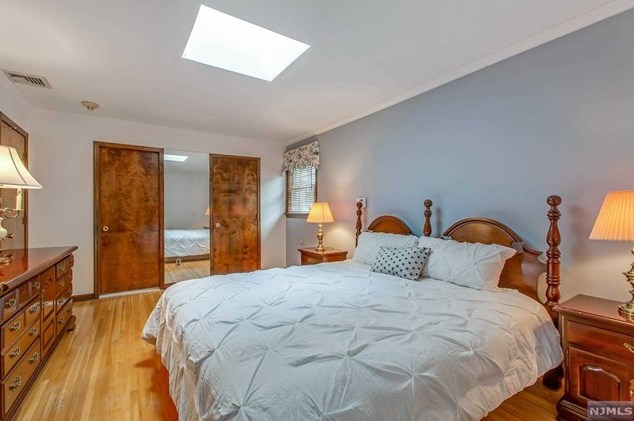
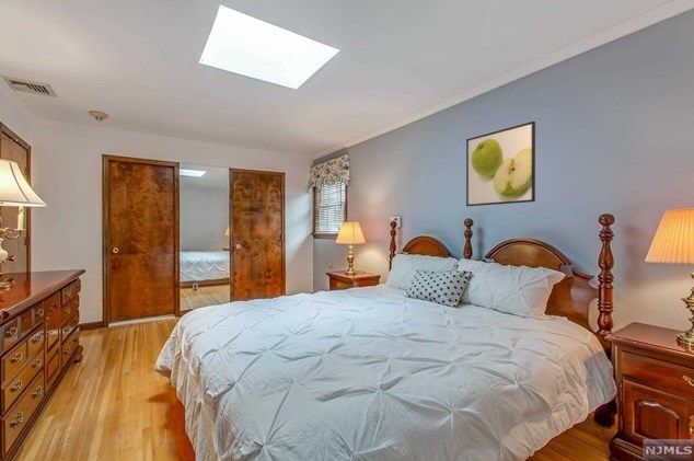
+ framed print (497, 168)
